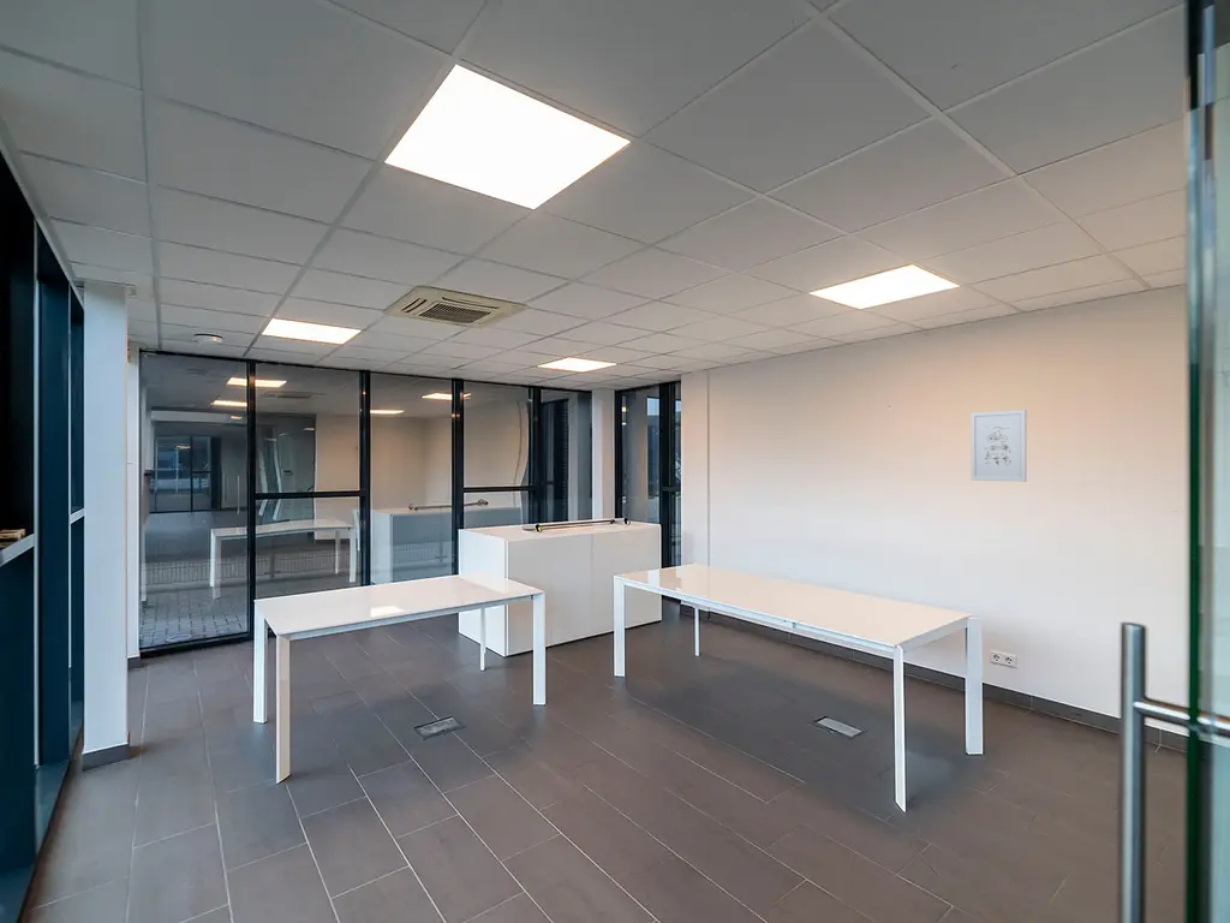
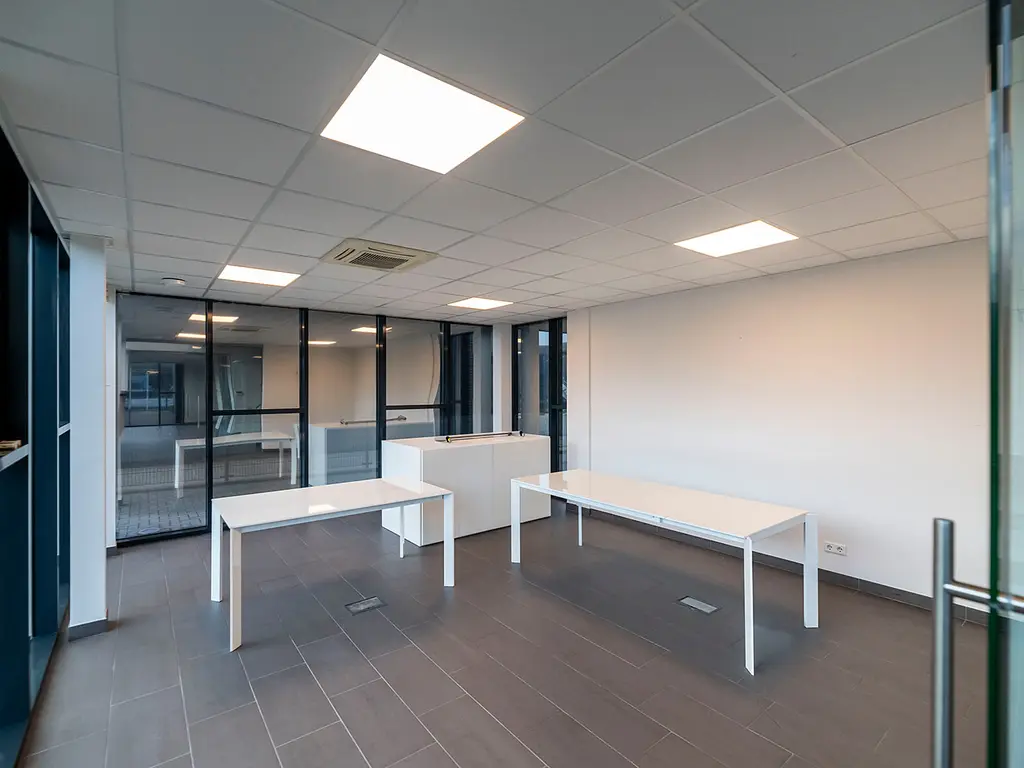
- wall art (997, 446)
